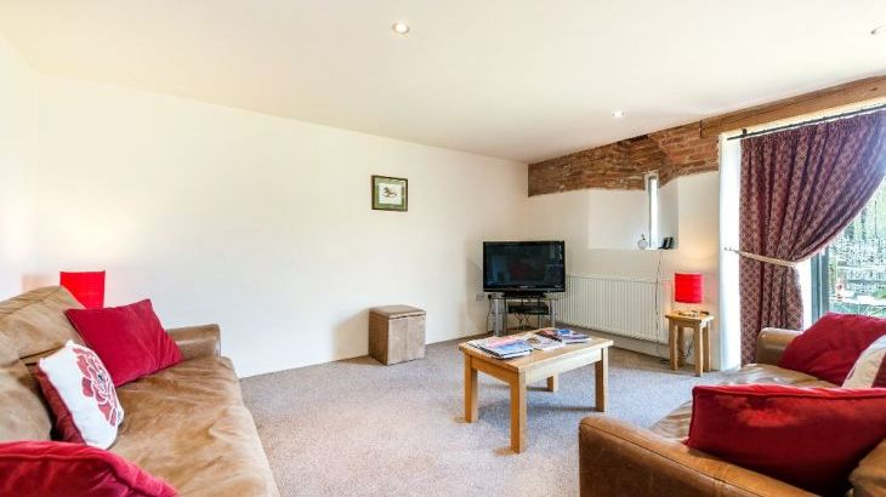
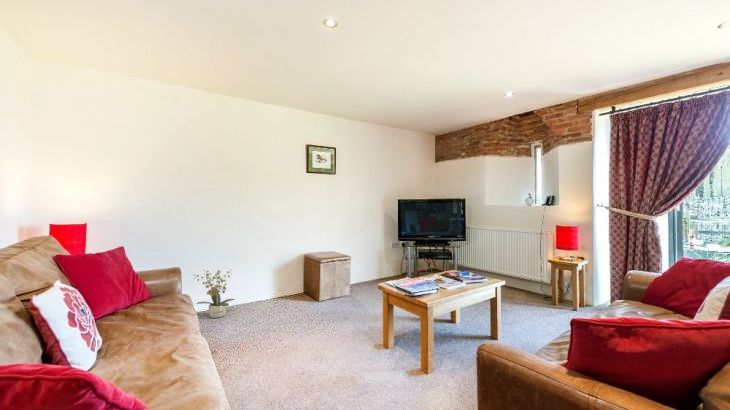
+ potted plant (214, 293)
